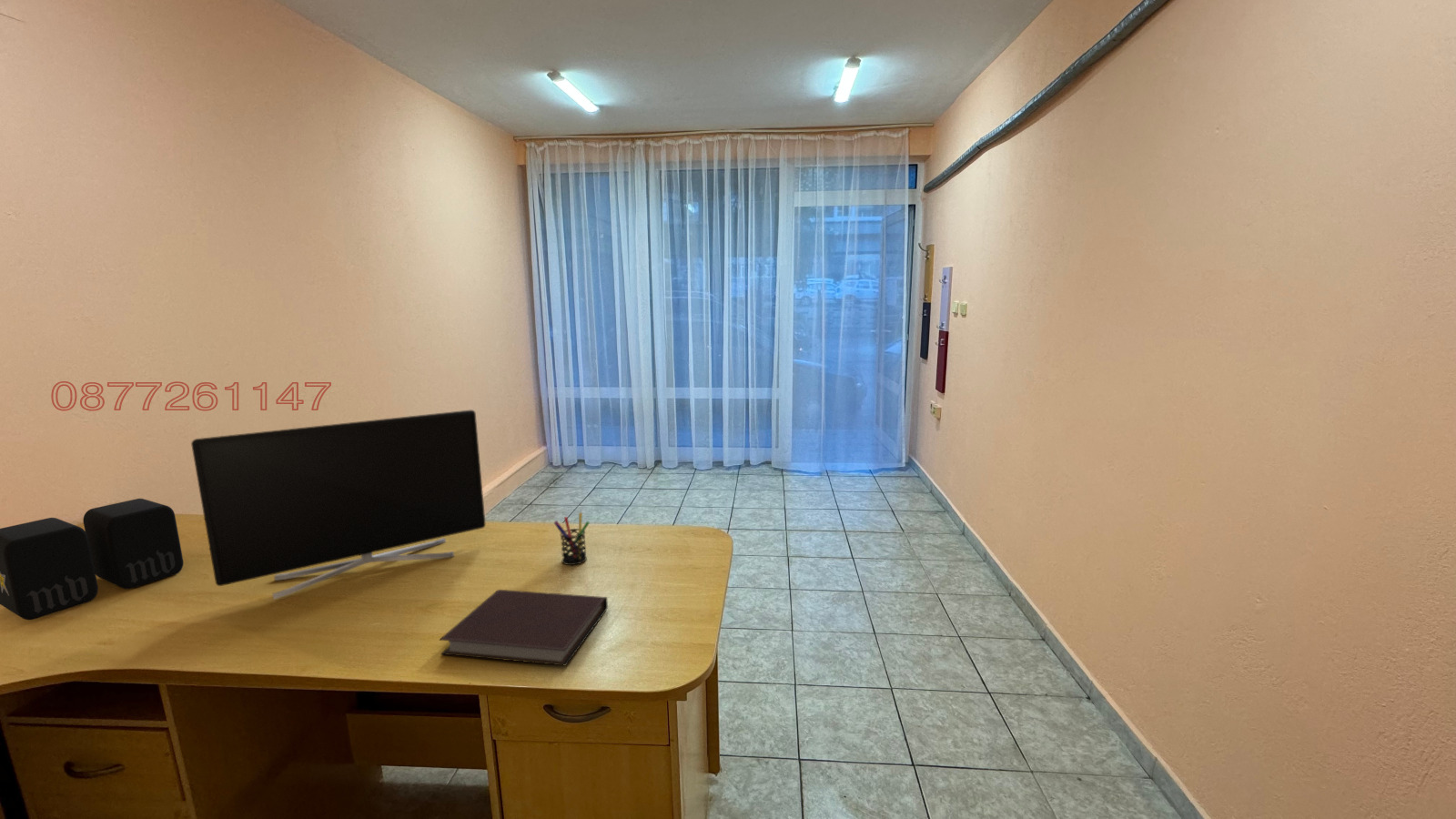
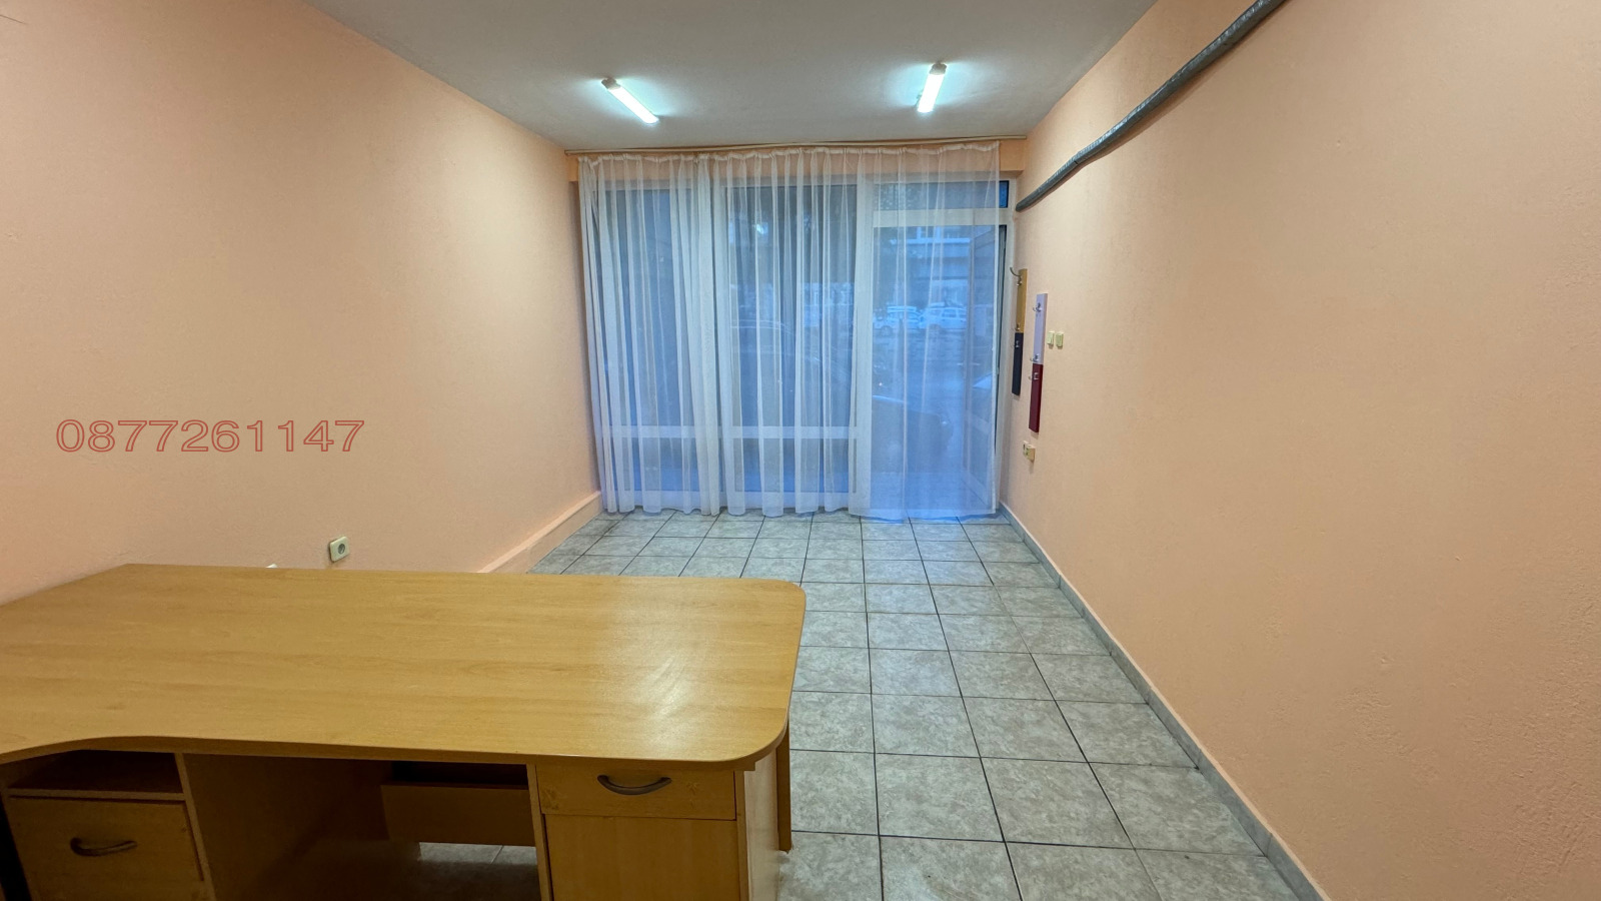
- speaker (90, 553)
- monitor (359, 496)
- pen holder (574, 537)
- notebook (529, 622)
